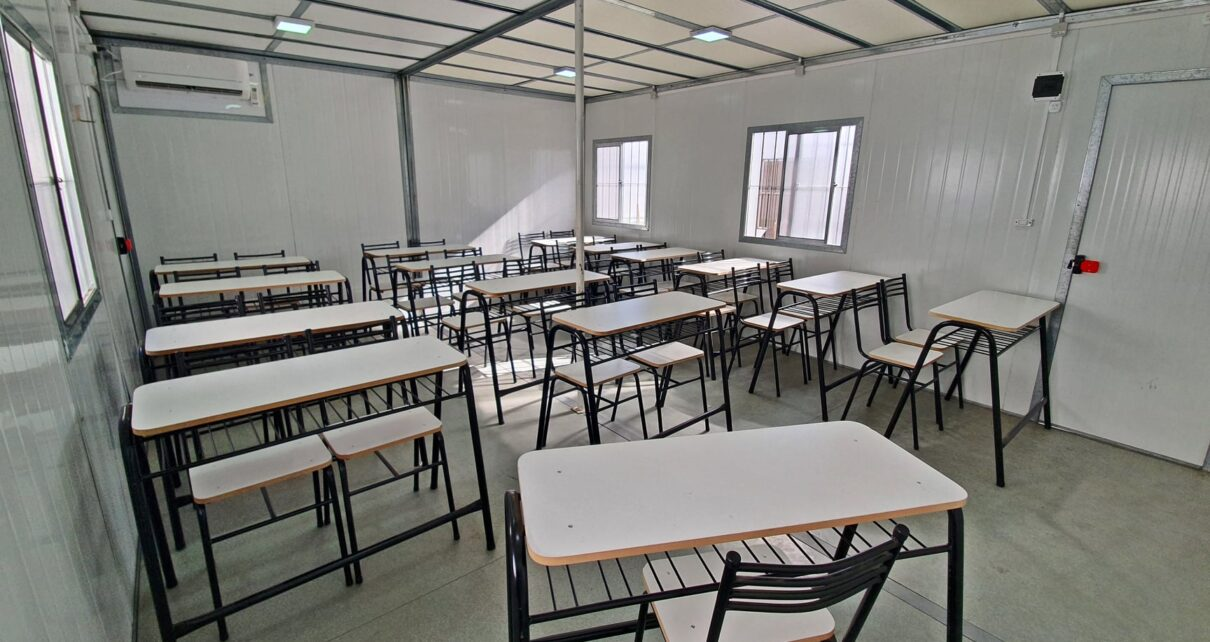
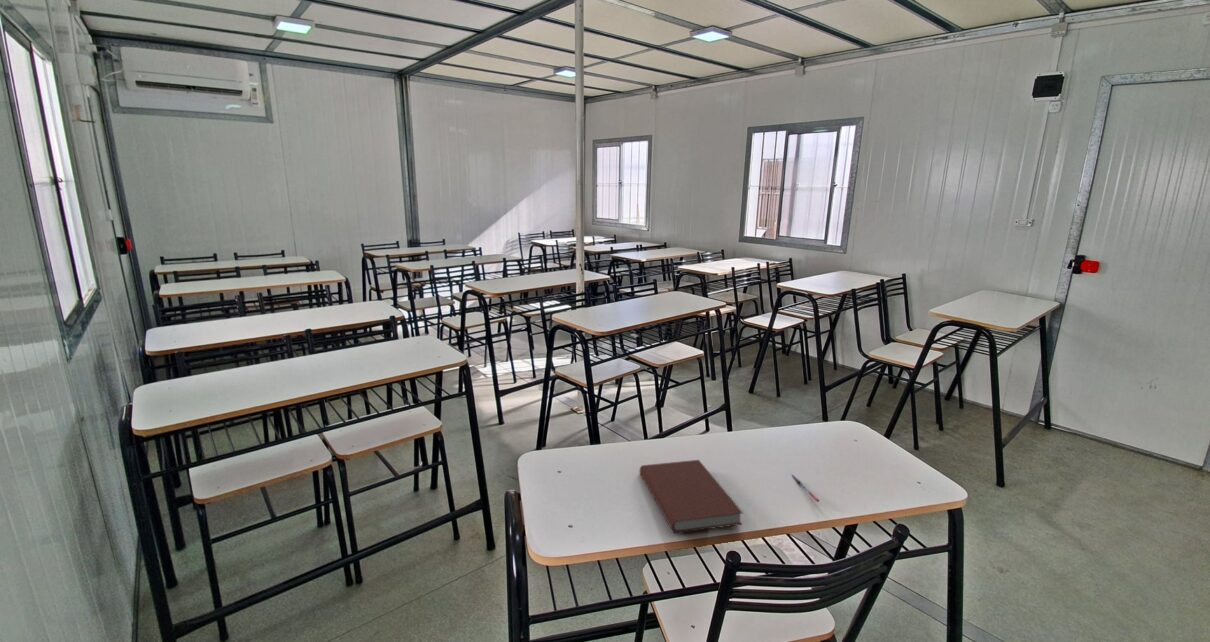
+ pen (803, 486)
+ book (686, 492)
